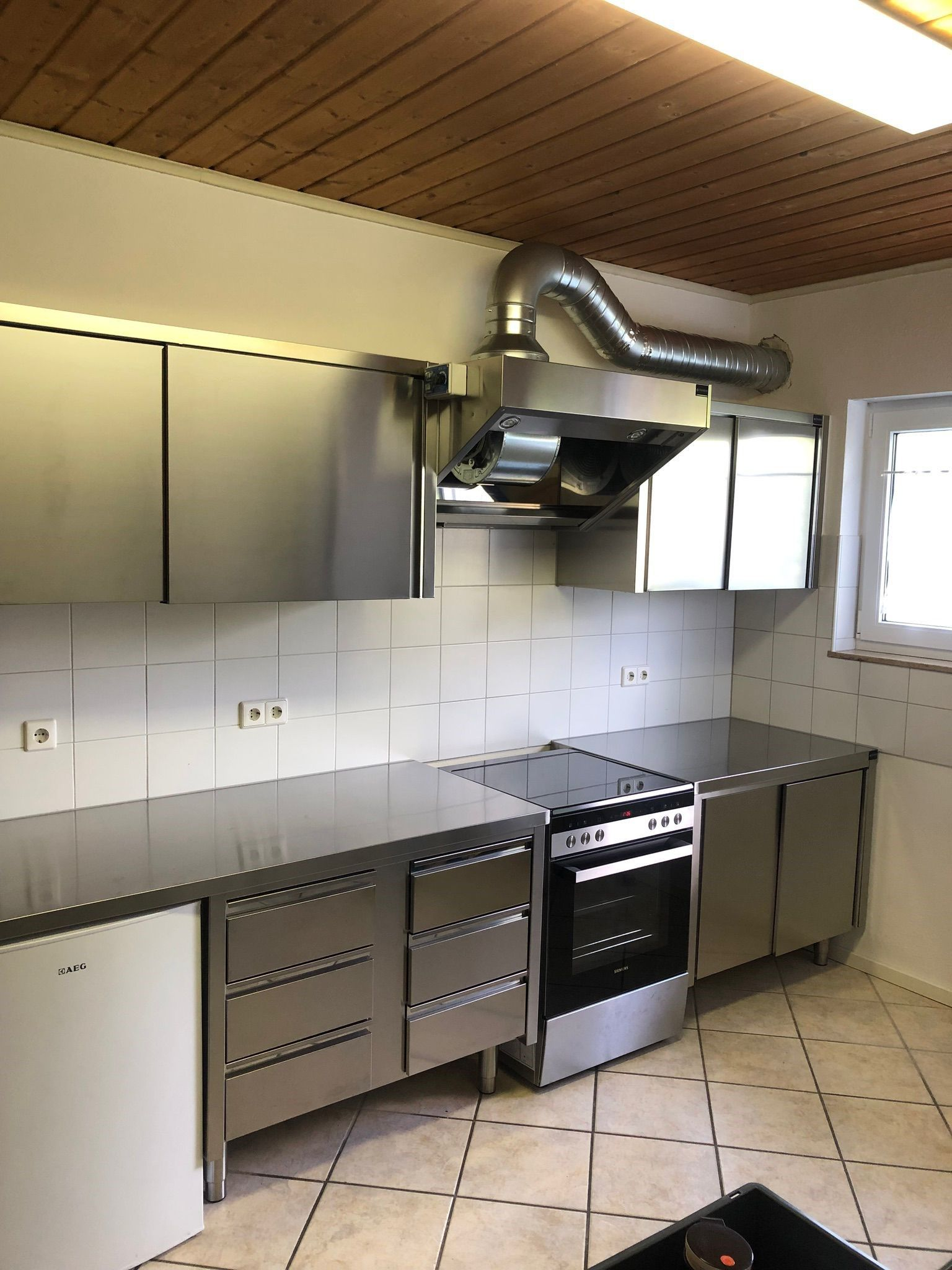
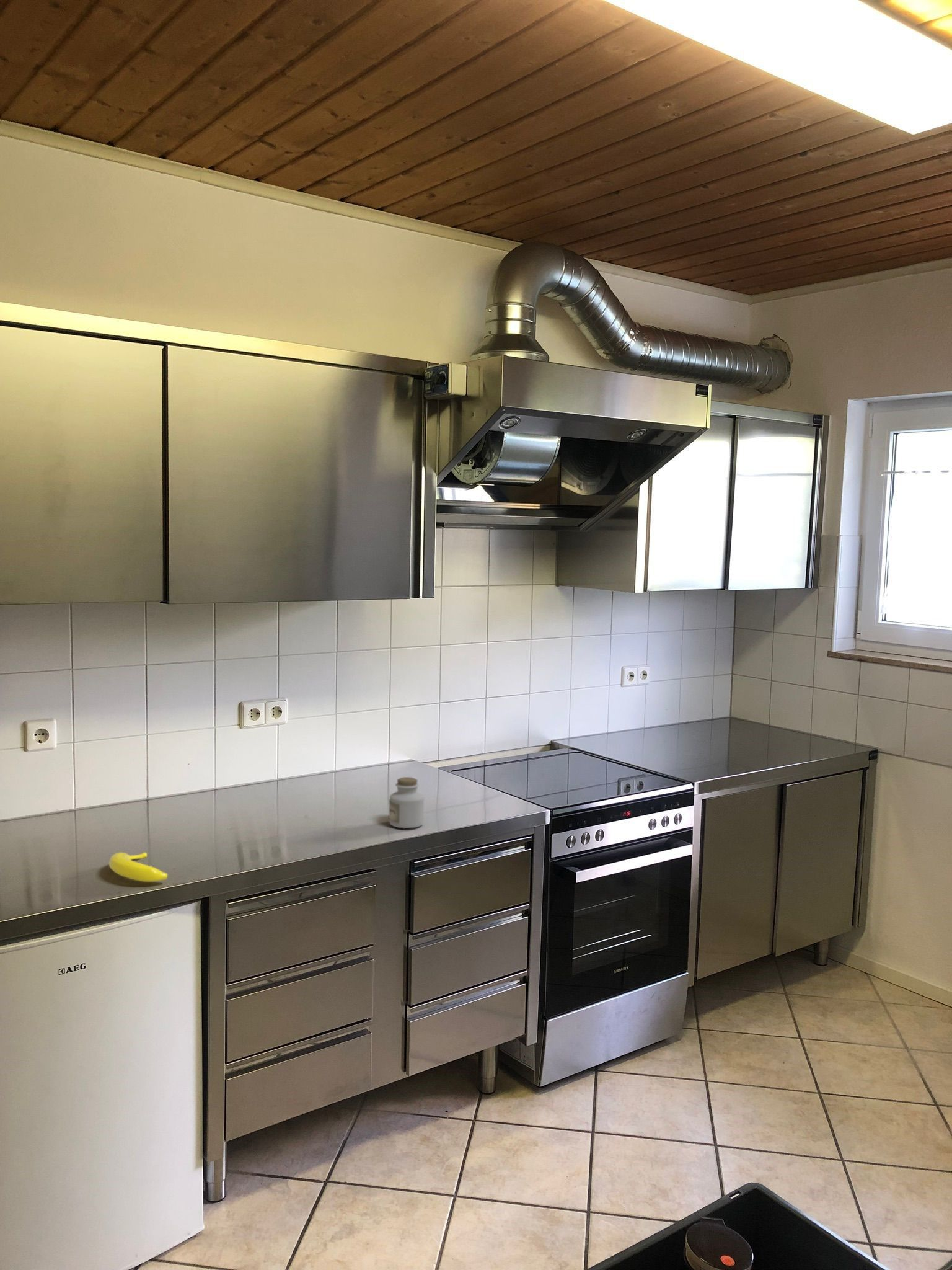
+ banana (135, 863)
+ jar (407, 801)
